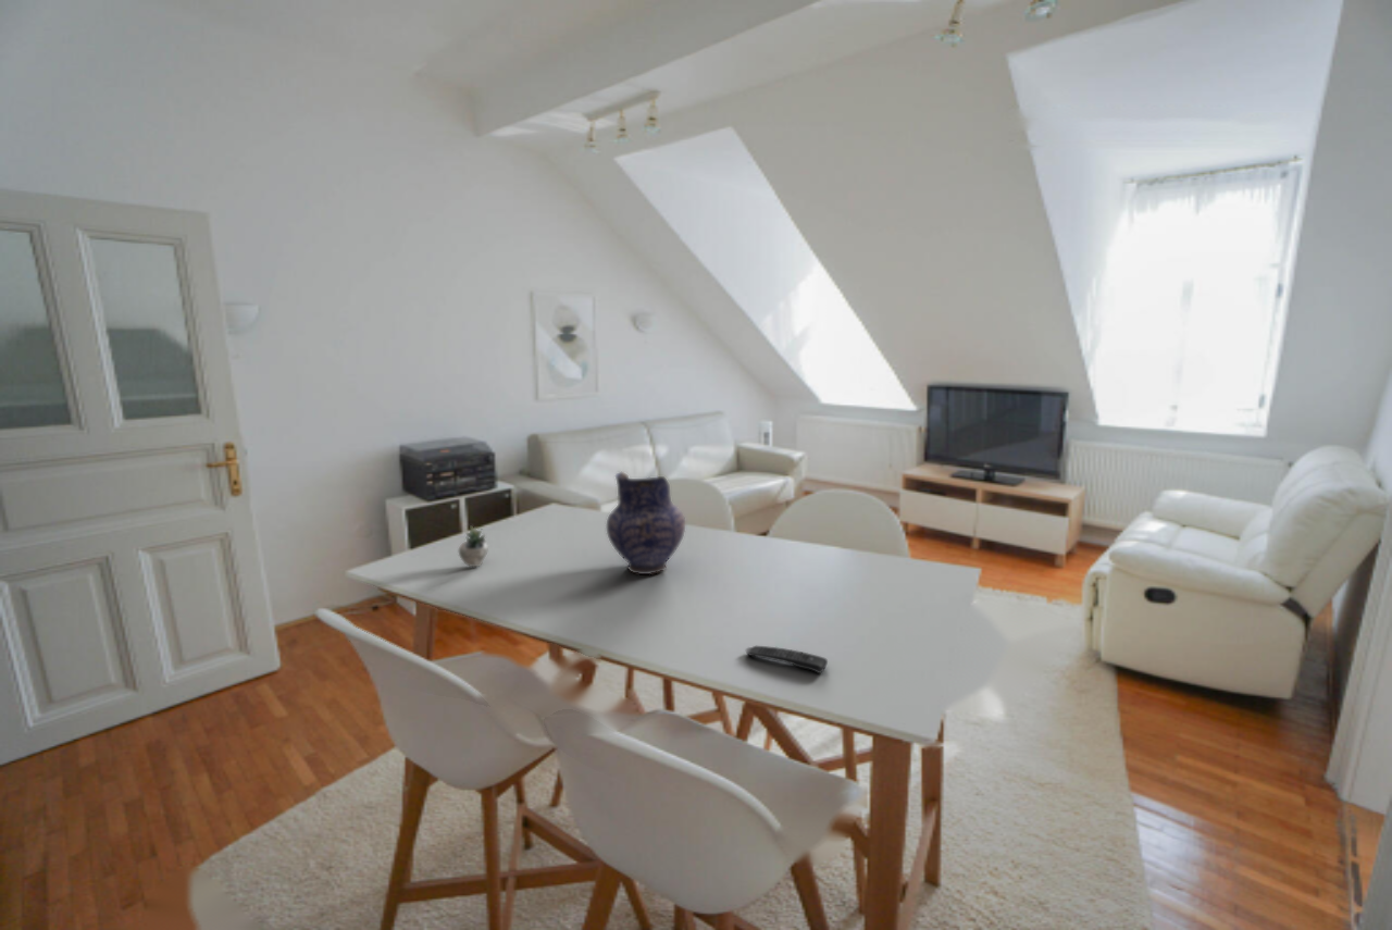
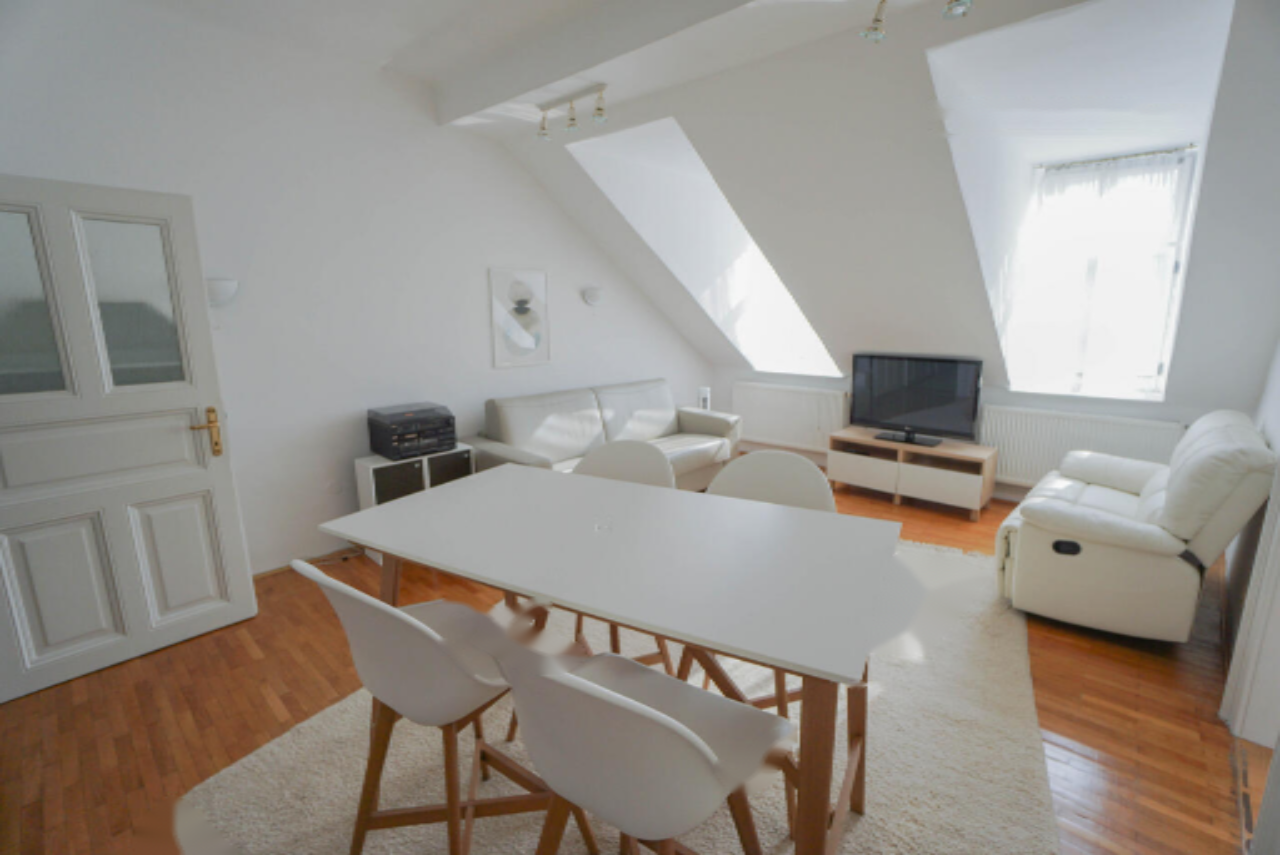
- pottery (646, 521)
- remote control (784, 657)
- succulent plant (484, 541)
